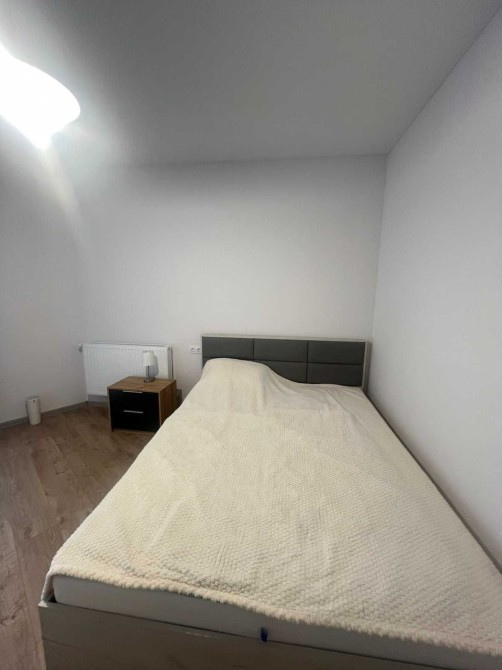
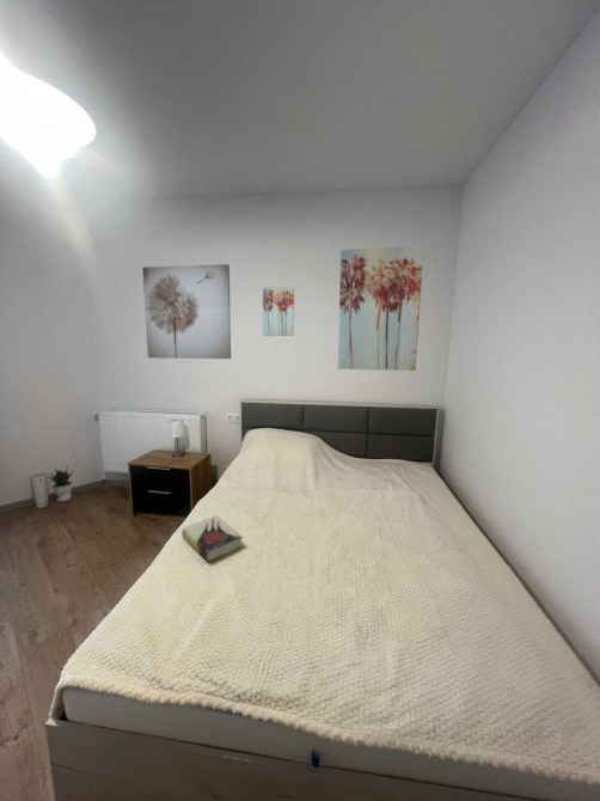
+ book (212, 536)
+ potted plant (61, 483)
+ wall art (378, 310)
+ wall art (277, 311)
+ wall art (186, 313)
